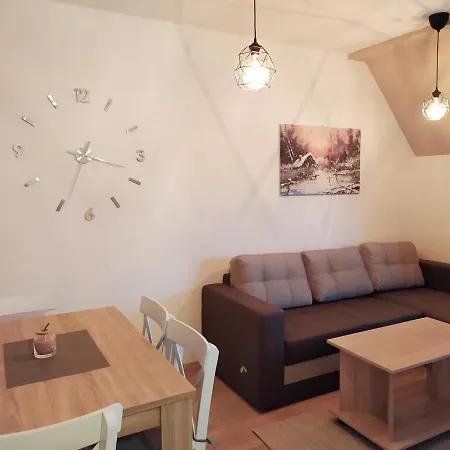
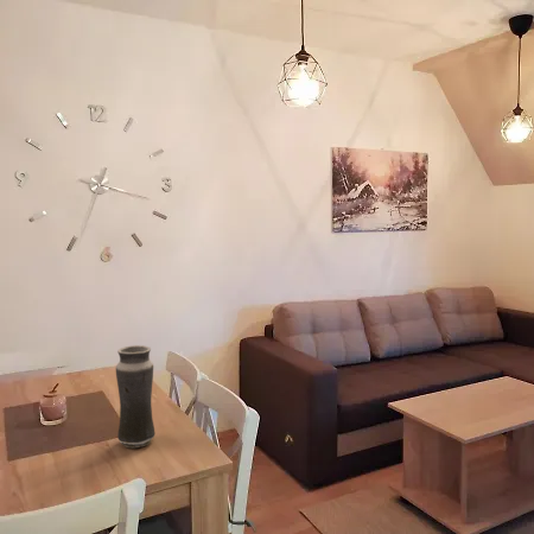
+ vase (135, 395)
